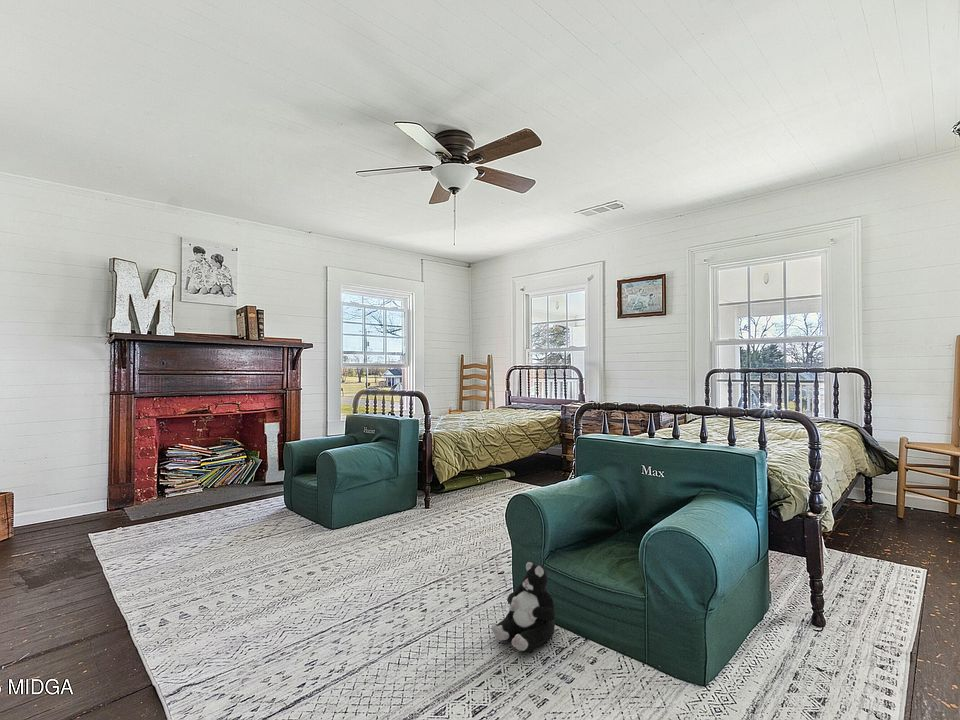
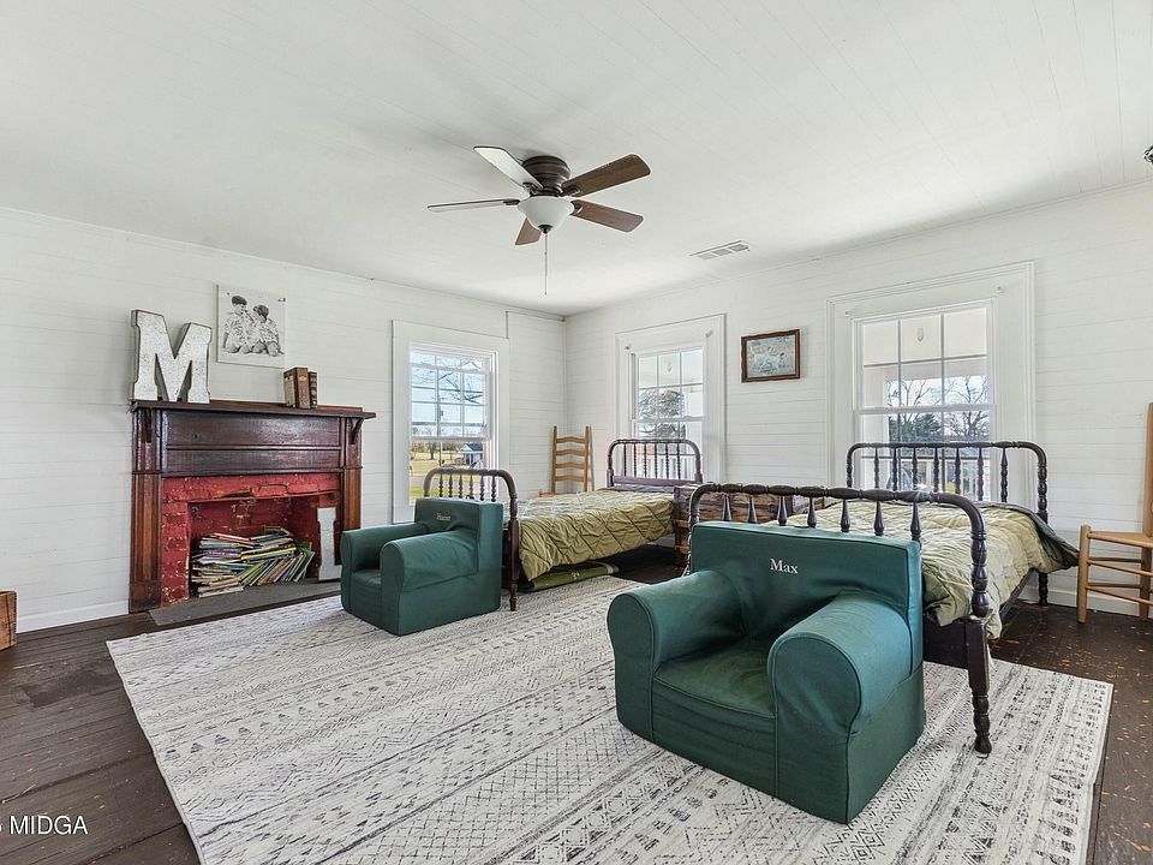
- plush toy (526, 601)
